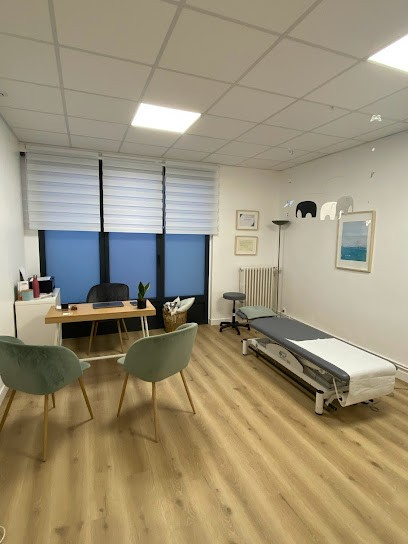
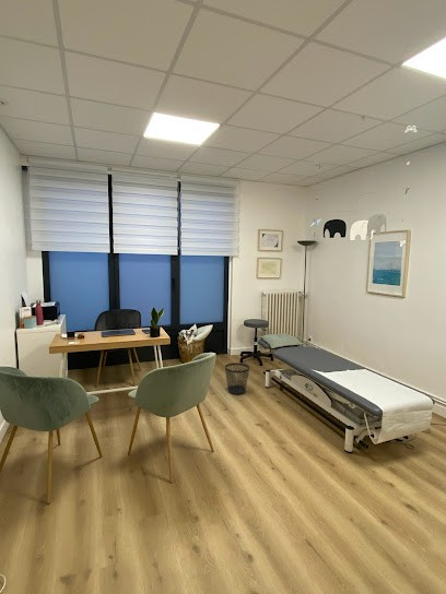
+ wastebasket (237, 379)
